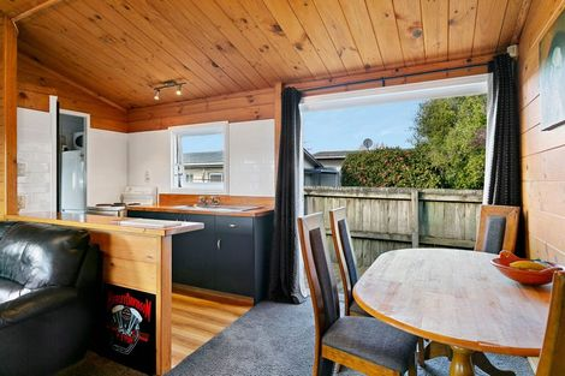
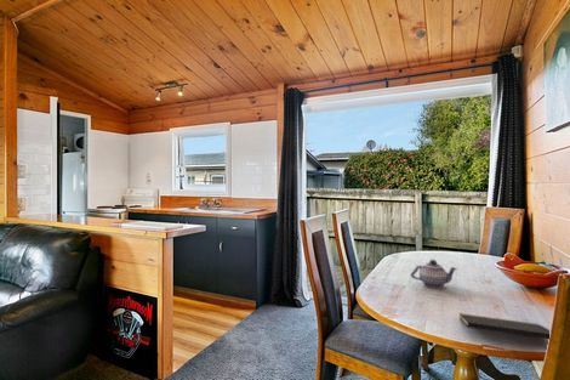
+ teapot (433, 272)
+ notepad (503, 325)
